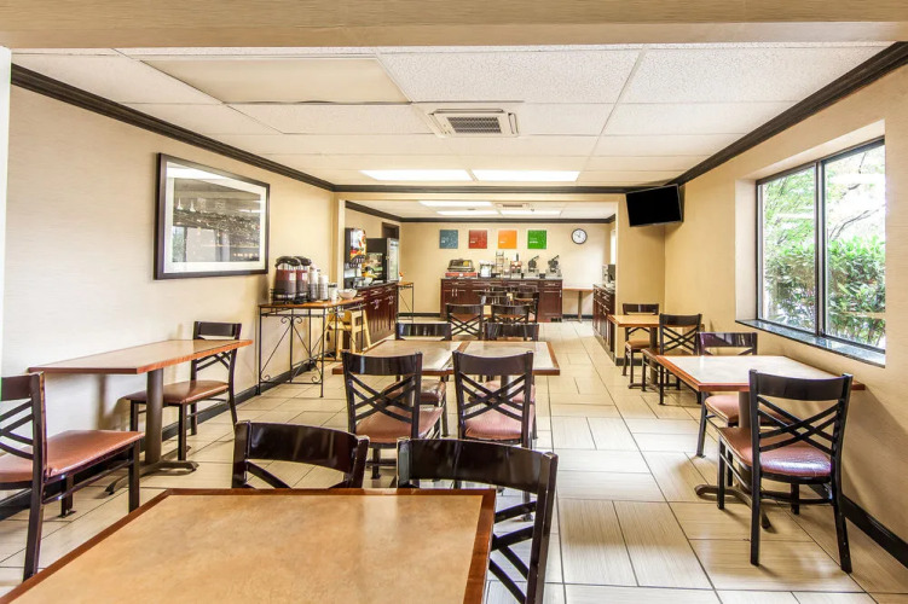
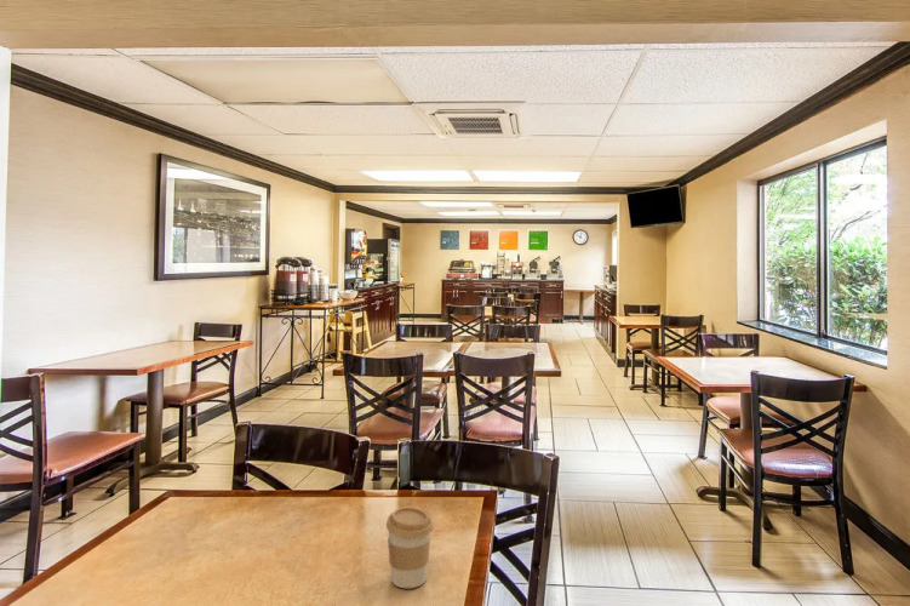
+ coffee cup (408, 545)
